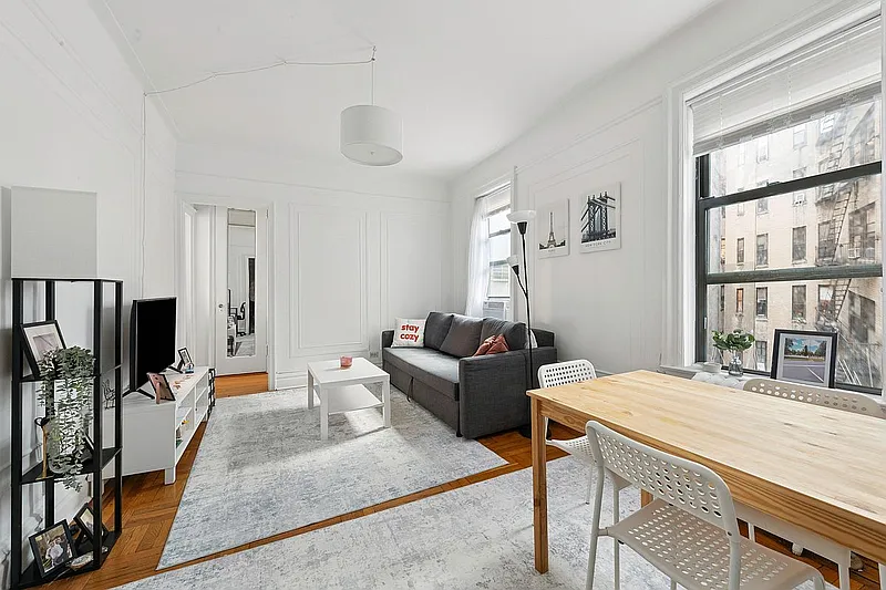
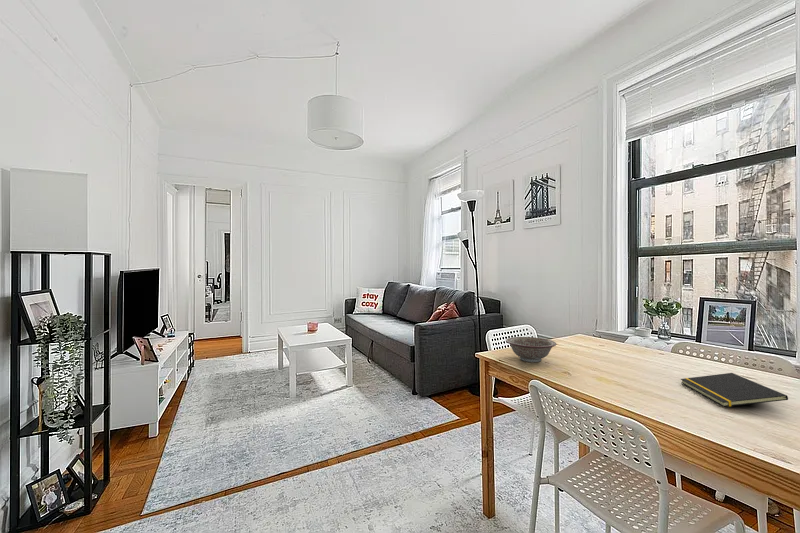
+ decorative bowl (530, 350)
+ notepad (728, 388)
